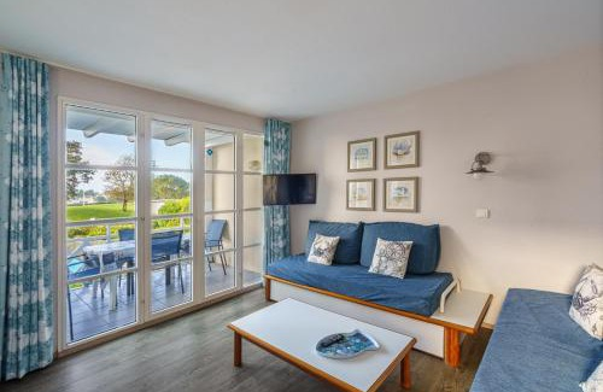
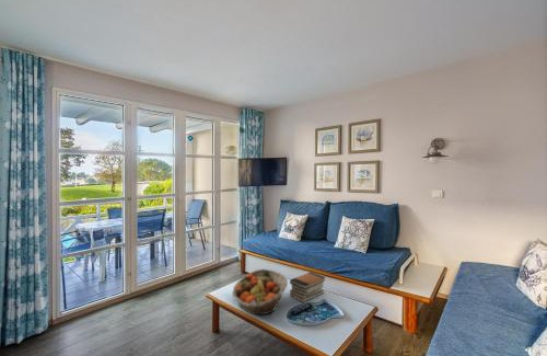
+ book stack (307, 286)
+ fruit basket (259, 290)
